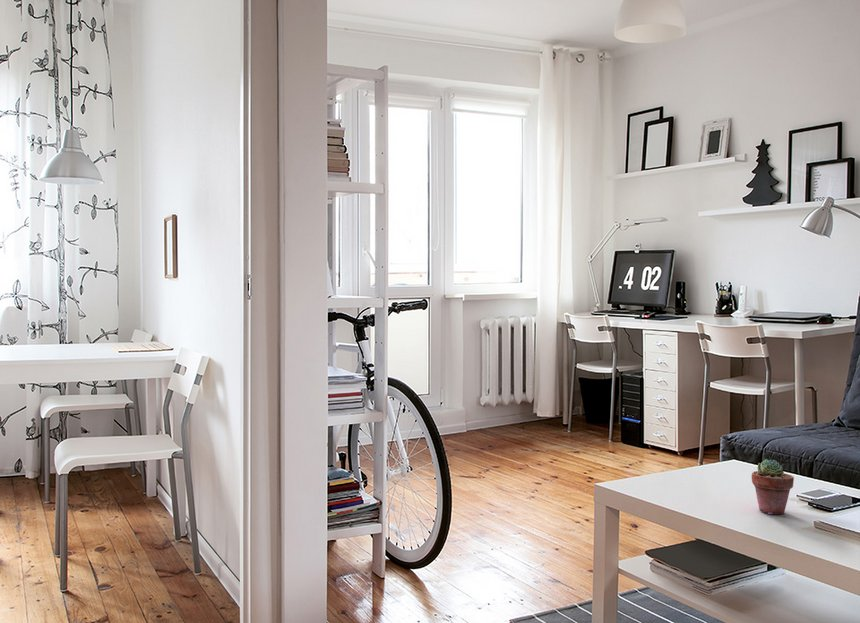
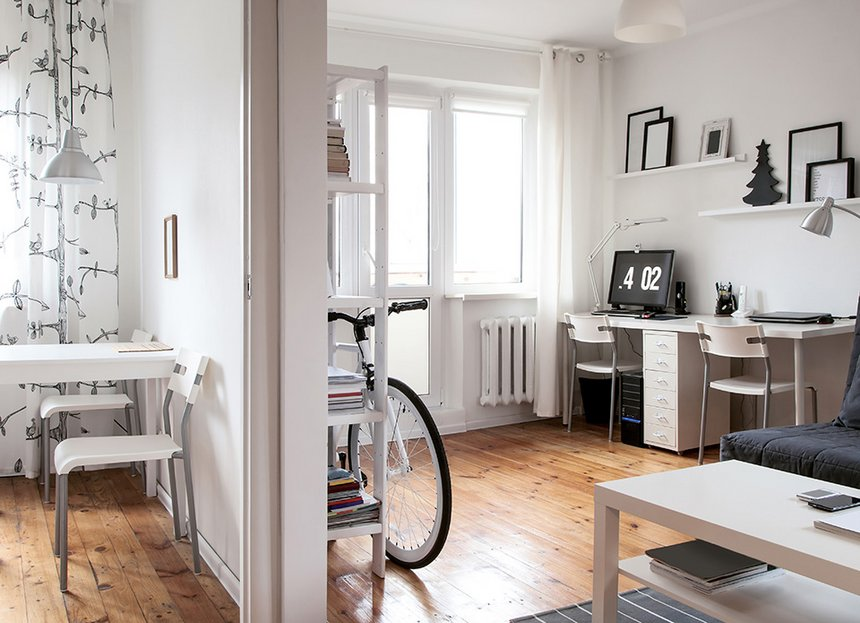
- potted succulent (772, 484)
